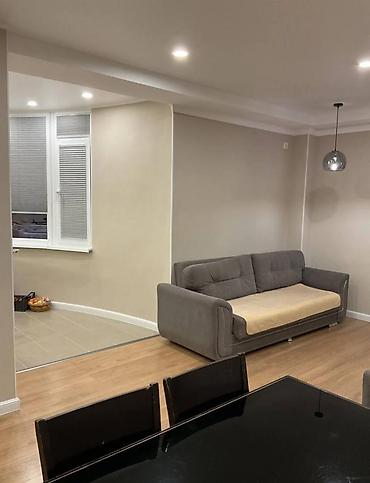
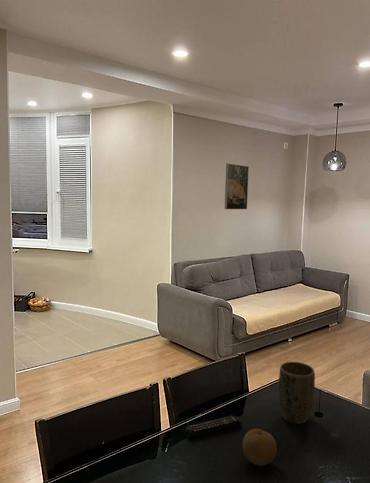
+ plant pot (295, 392)
+ fruit (259, 447)
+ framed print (236, 187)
+ remote control (213, 426)
